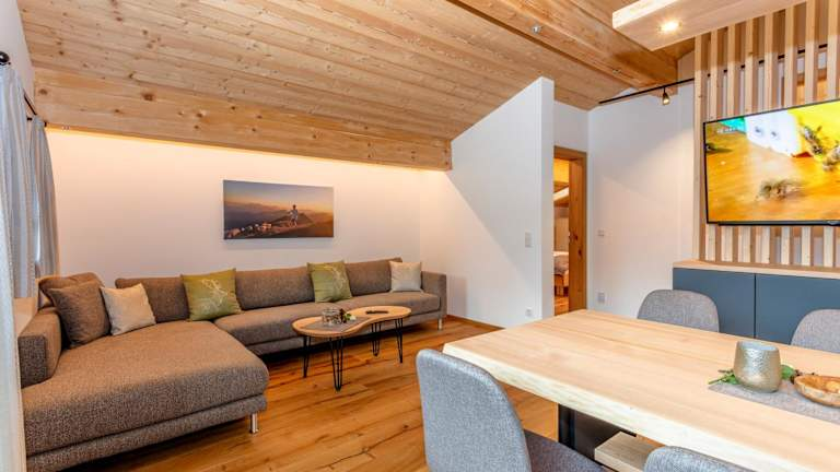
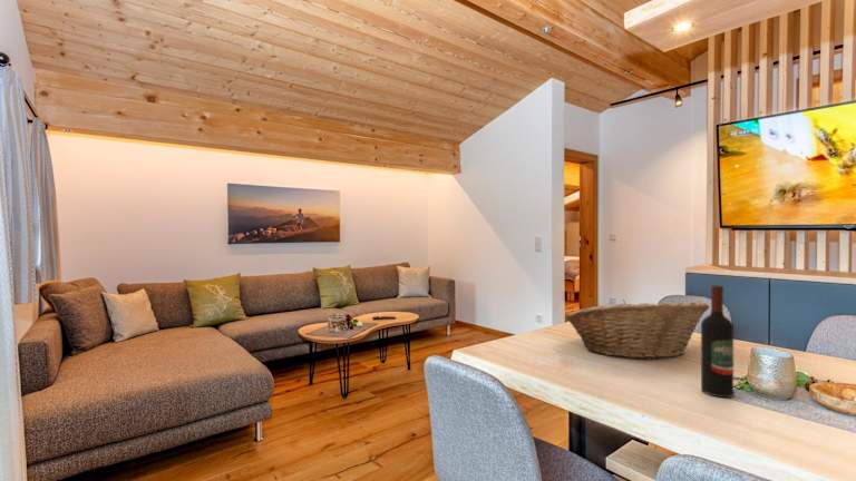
+ fruit basket (634, 322)
+ wine bottle (717, 338)
